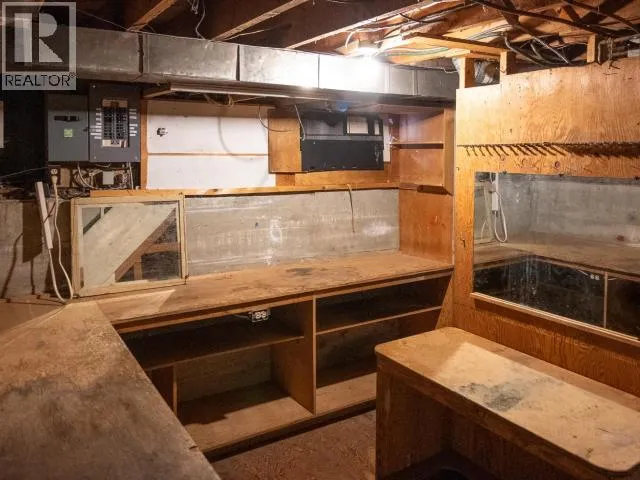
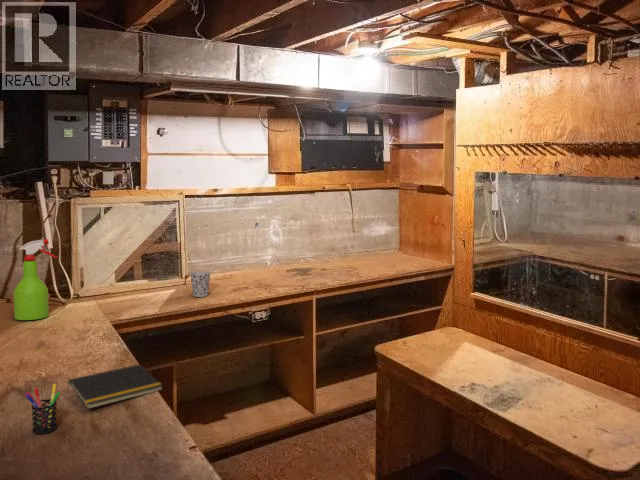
+ spray bottle (36, 278)
+ cup (200, 284)
+ pen holder (45, 407)
+ notepad (116, 384)
